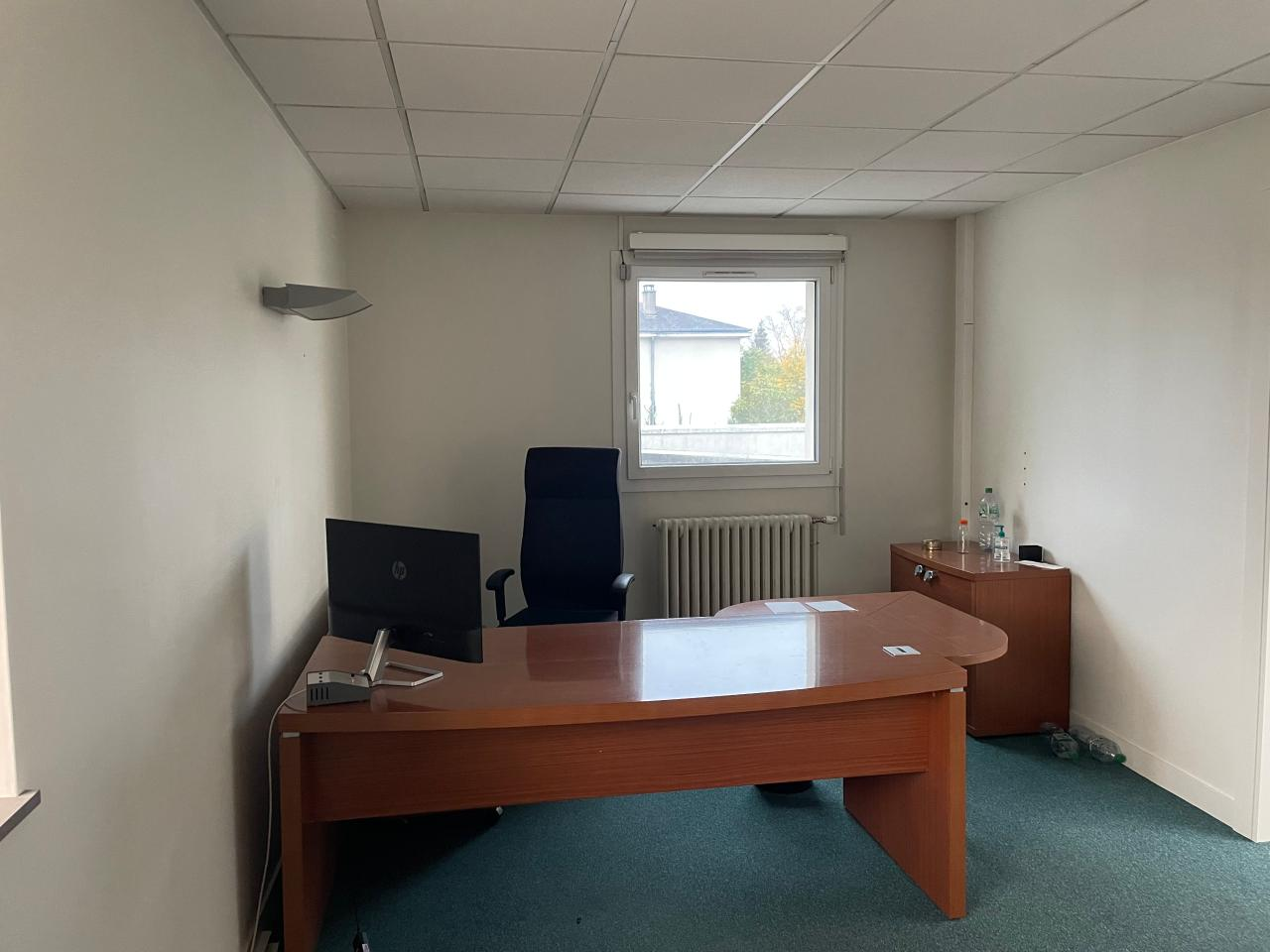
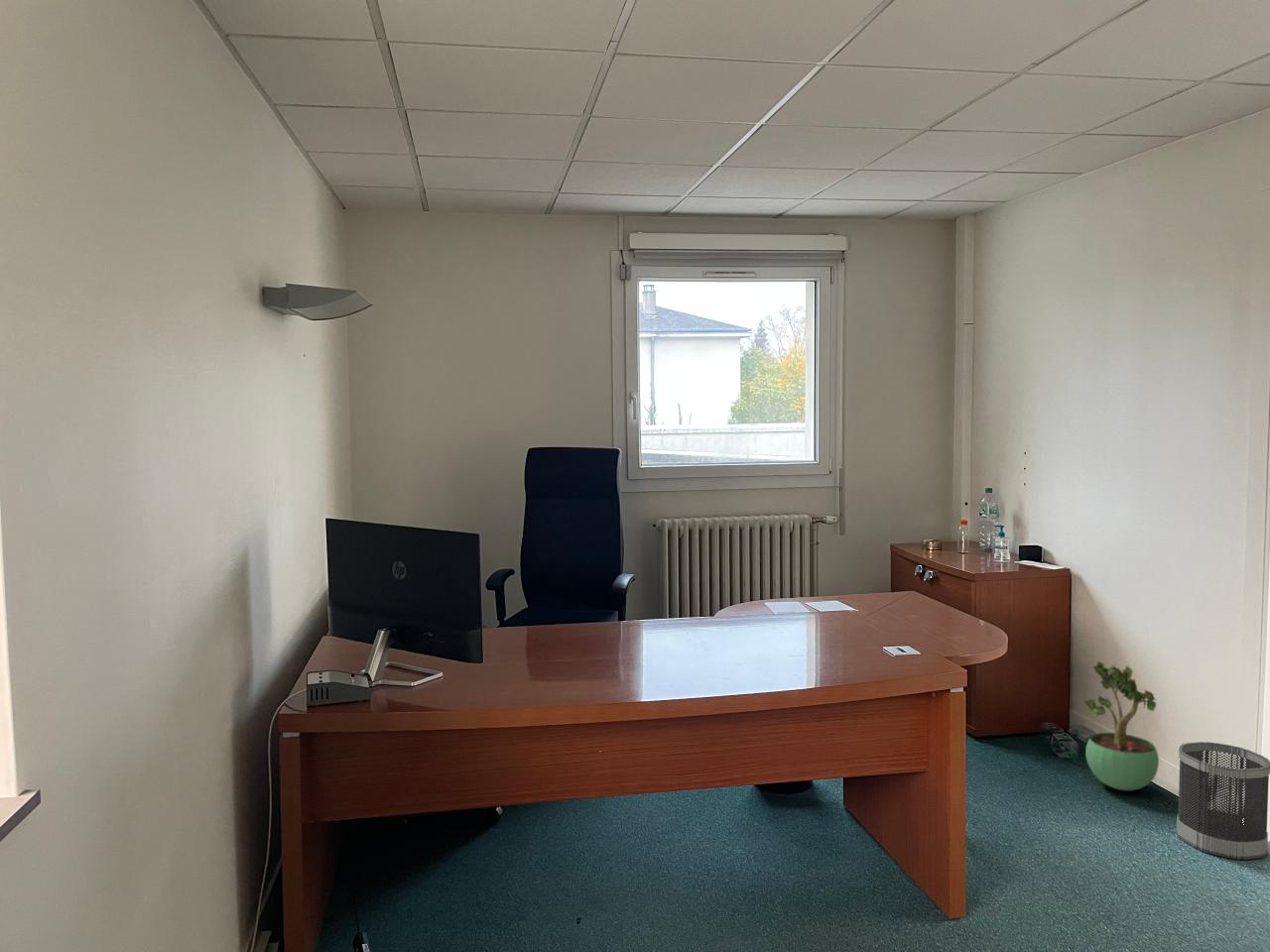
+ wastebasket (1221, 798)
+ potted plant (1124, 726)
